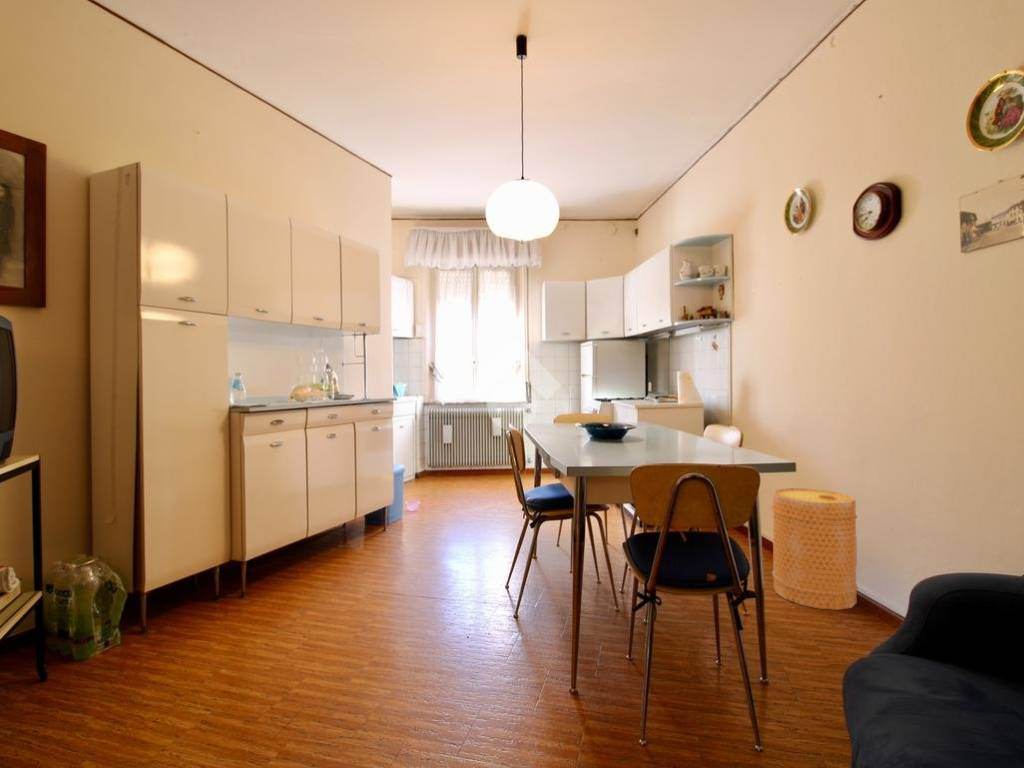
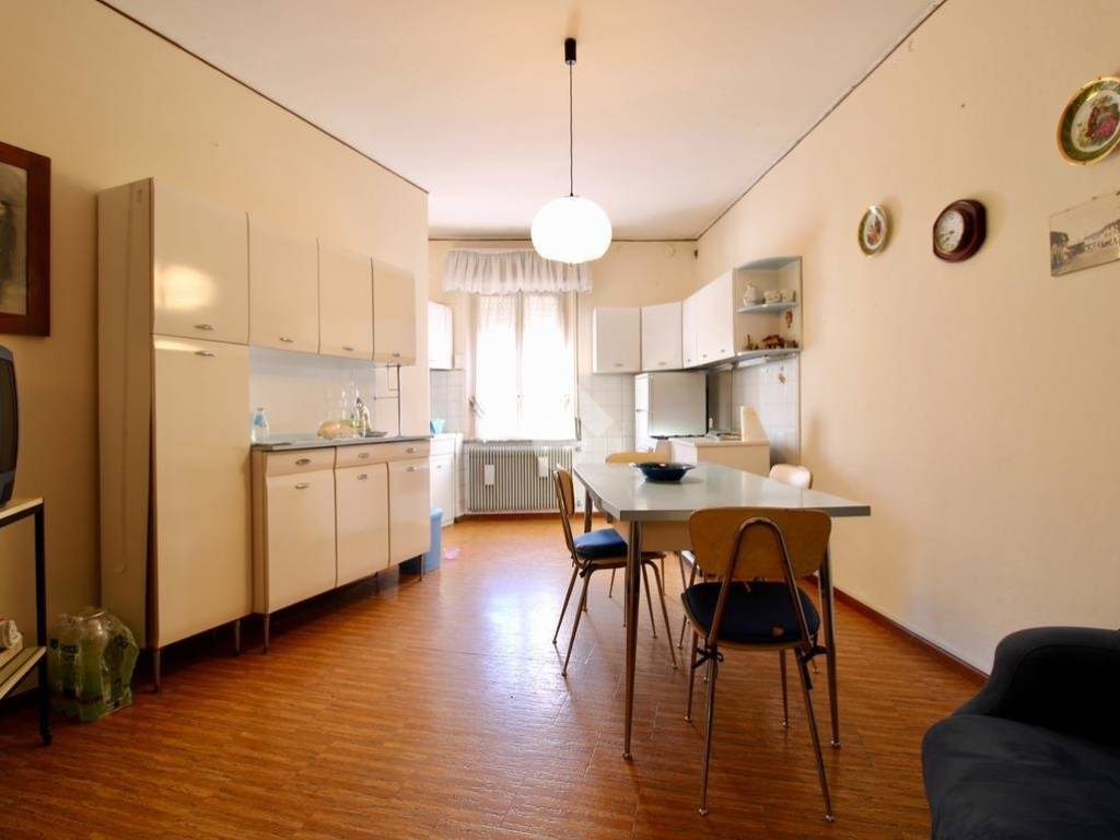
- basket (812, 544)
